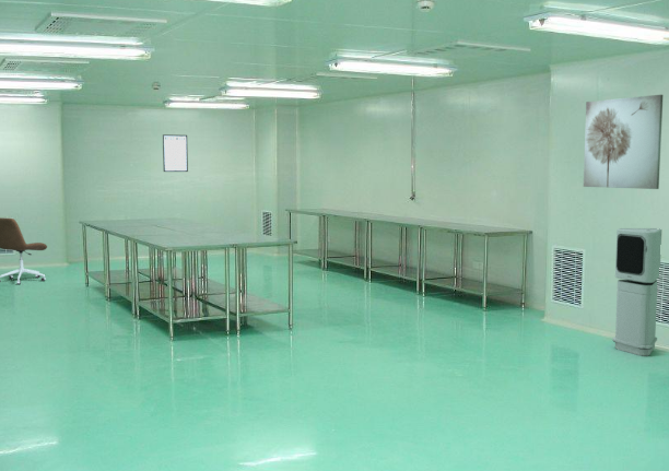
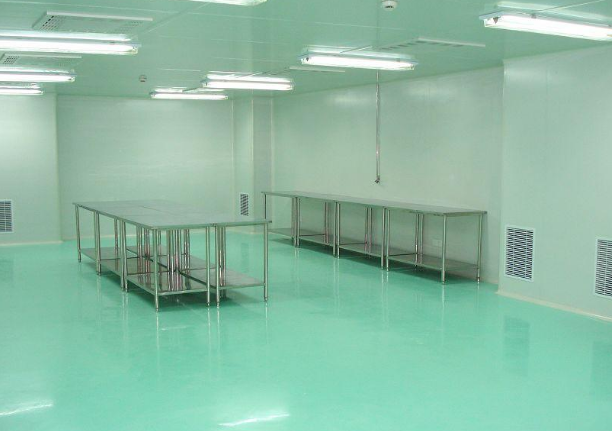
- office chair (20, 248)
- wall art (620, 143)
- air purifier (643, 290)
- writing board (175, 153)
